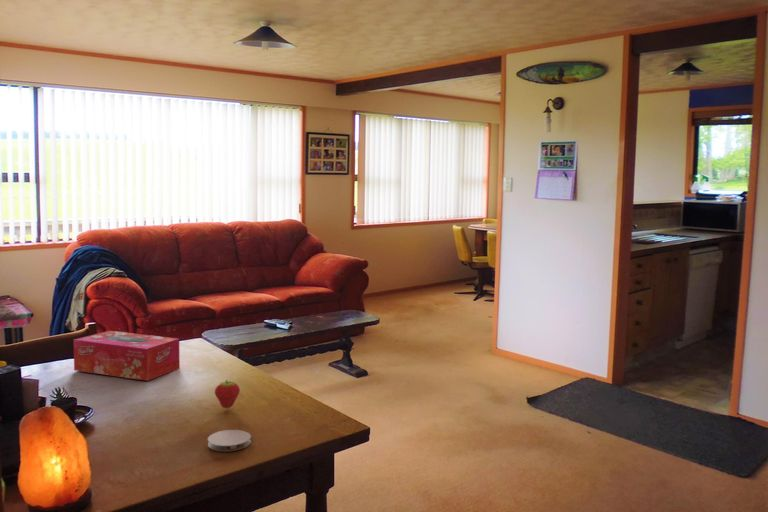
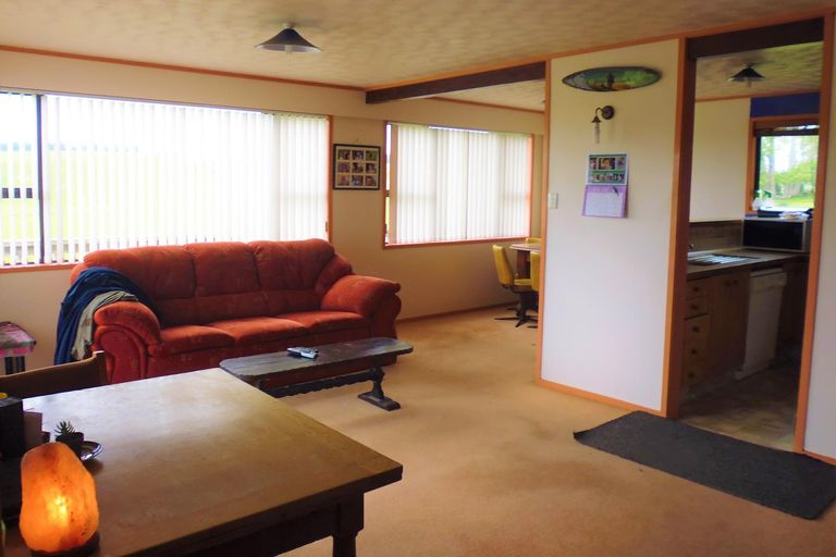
- fruit (227, 394)
- tissue box (127, 354)
- coaster (229, 440)
